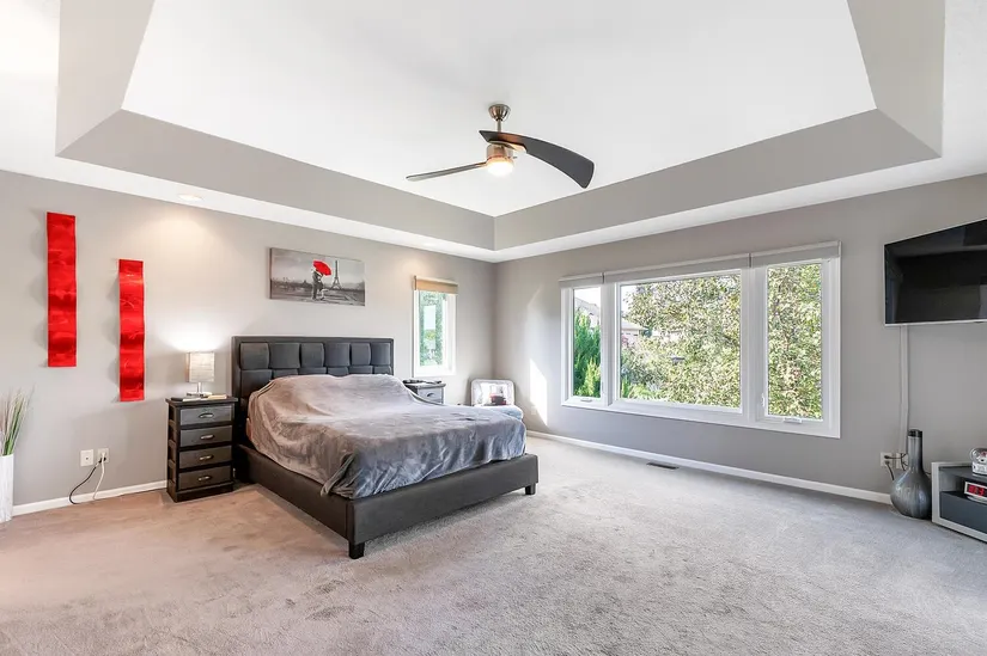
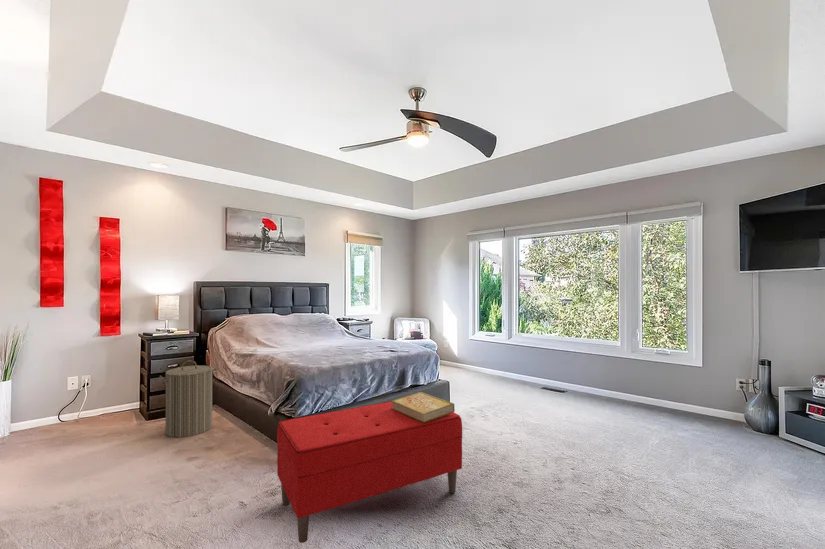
+ laundry hamper (189, 394)
+ bench (371, 457)
+ decorative box (422, 407)
